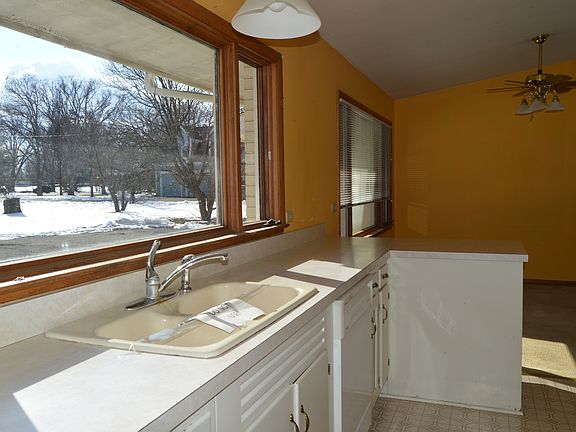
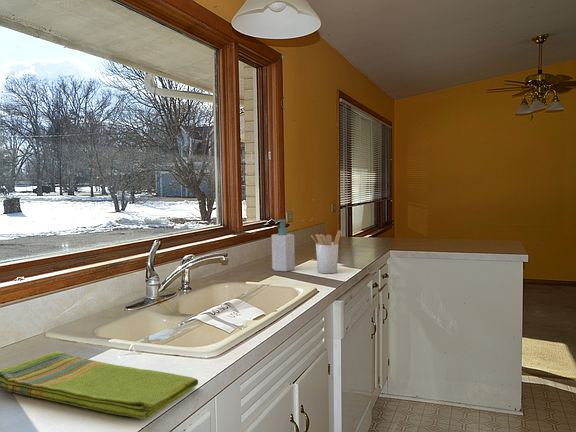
+ dish towel (95, 378)
+ soap bottle (283, 244)
+ utensil holder (326, 251)
